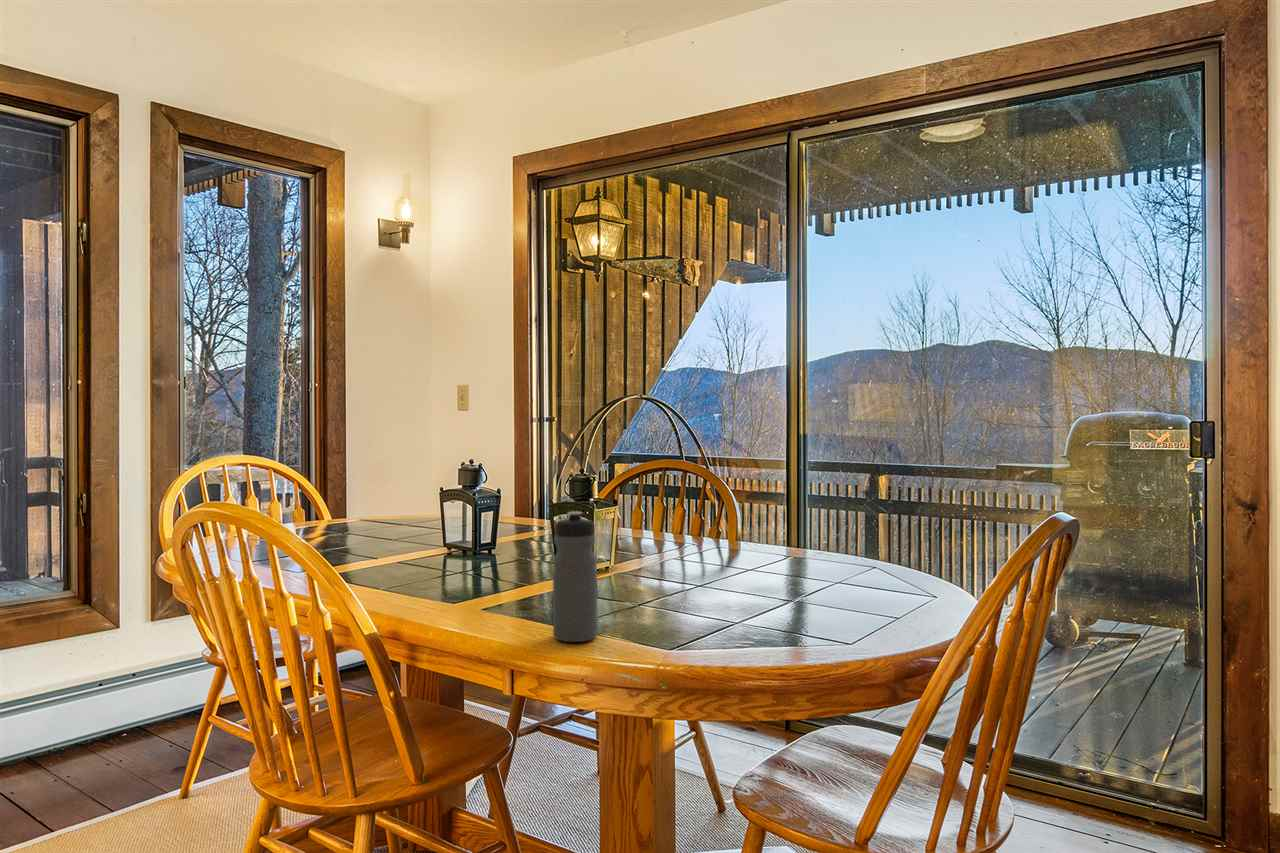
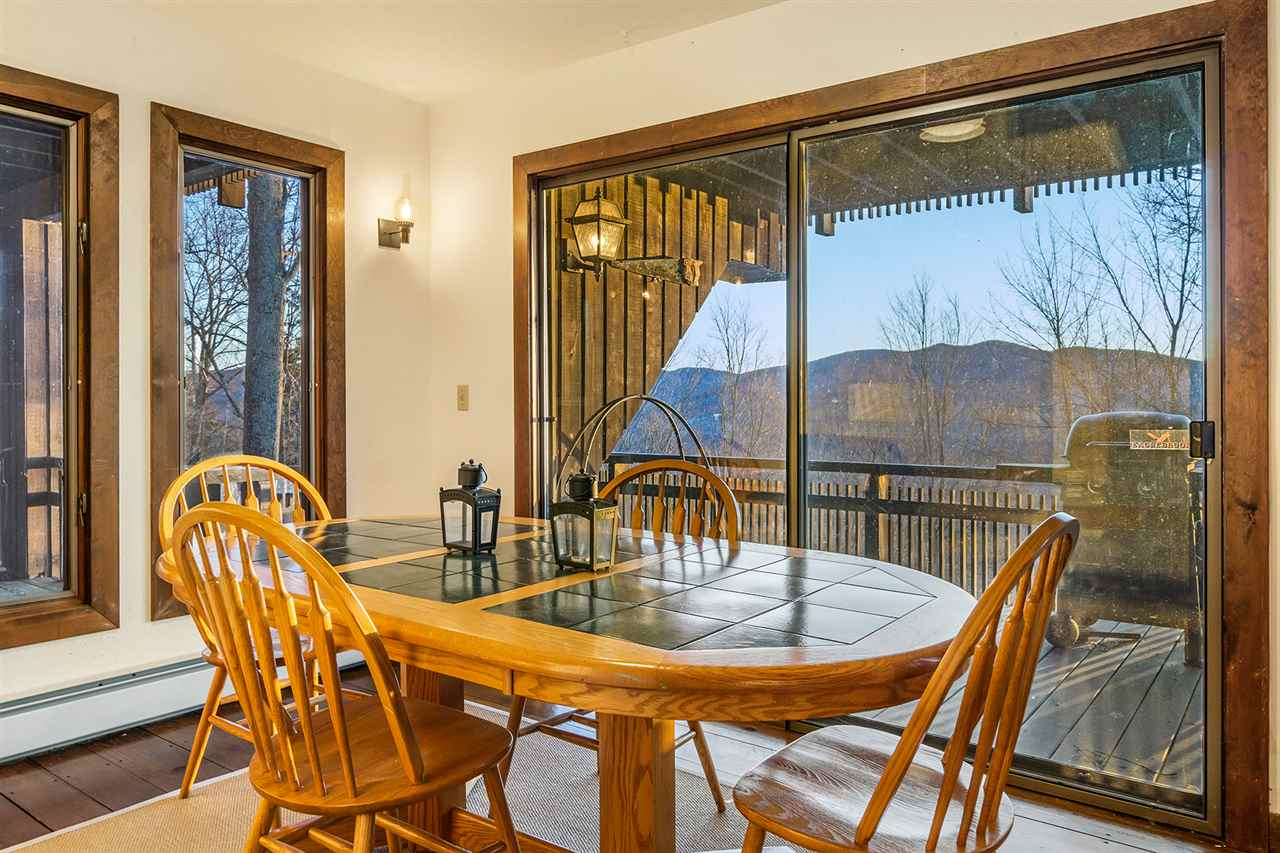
- water bottle (575, 574)
